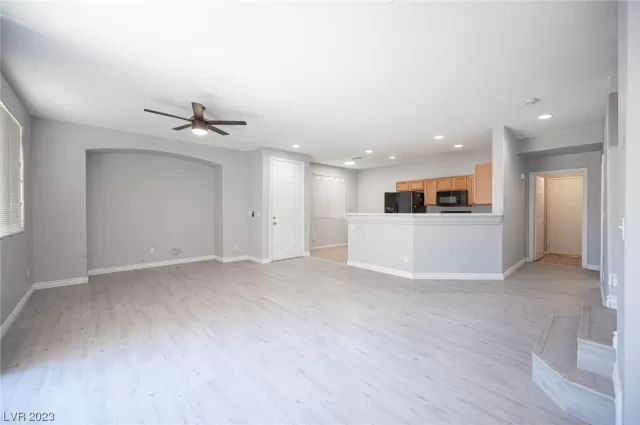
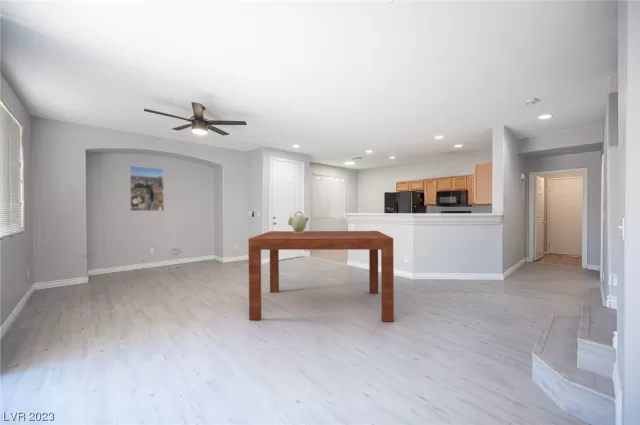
+ vessel (298, 221)
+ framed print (147, 189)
+ dining table (322, 249)
